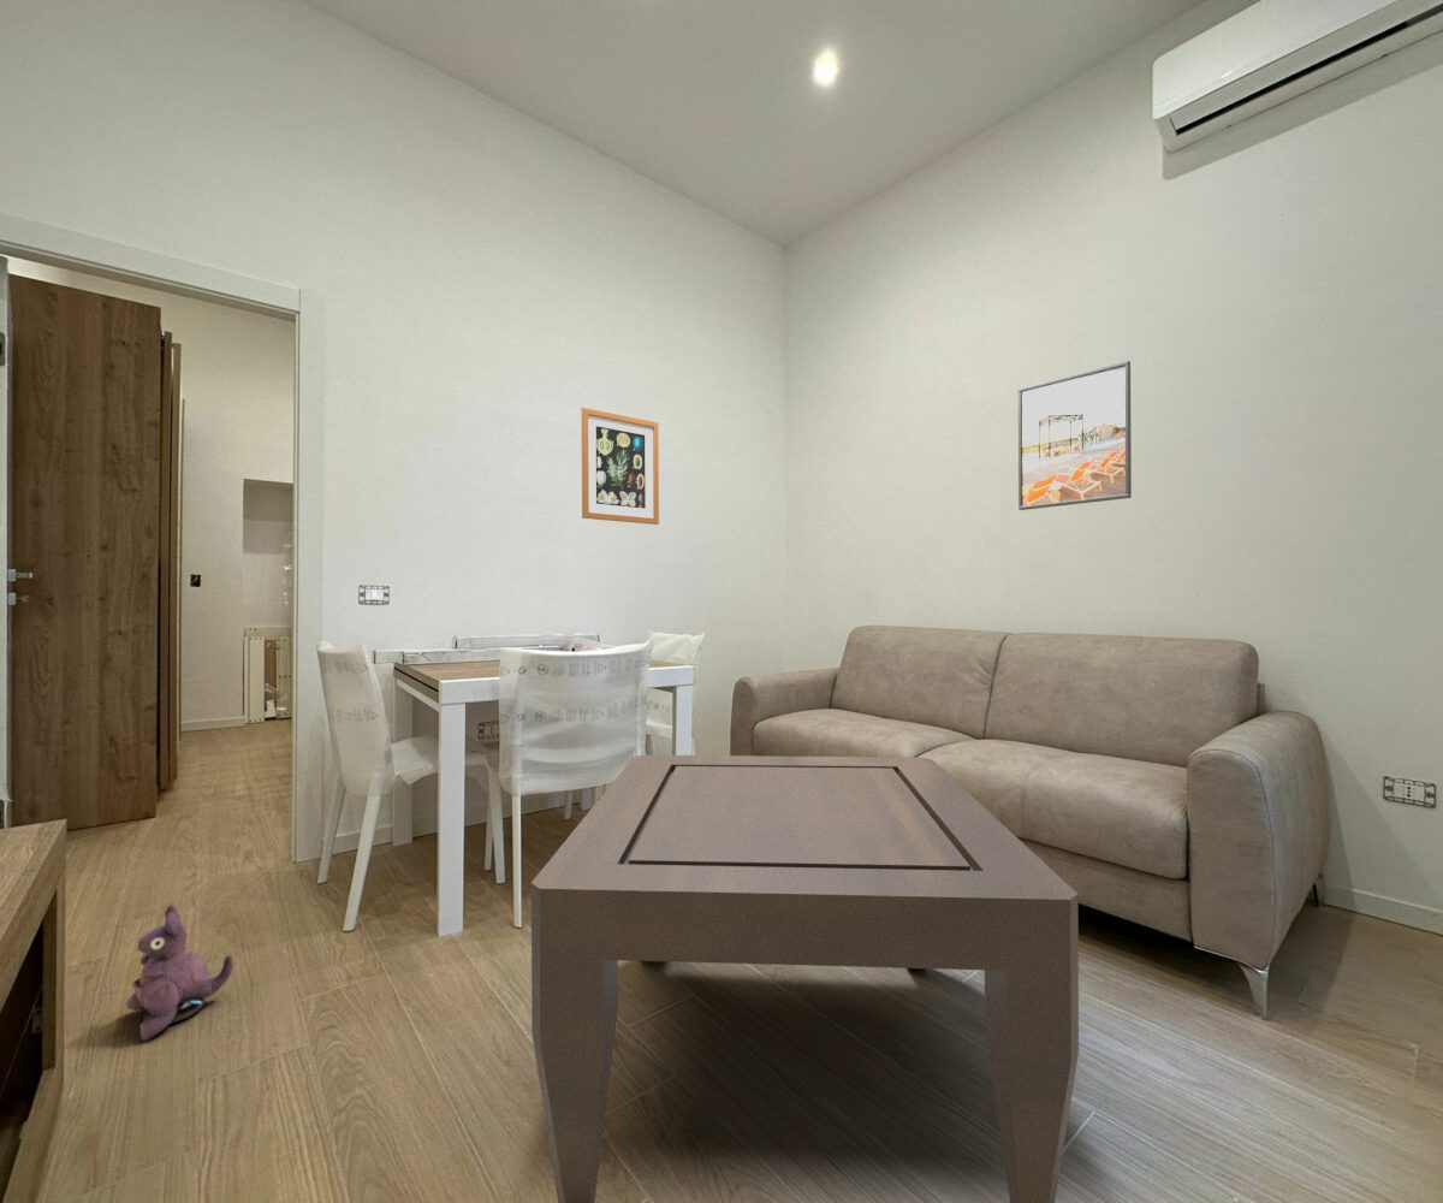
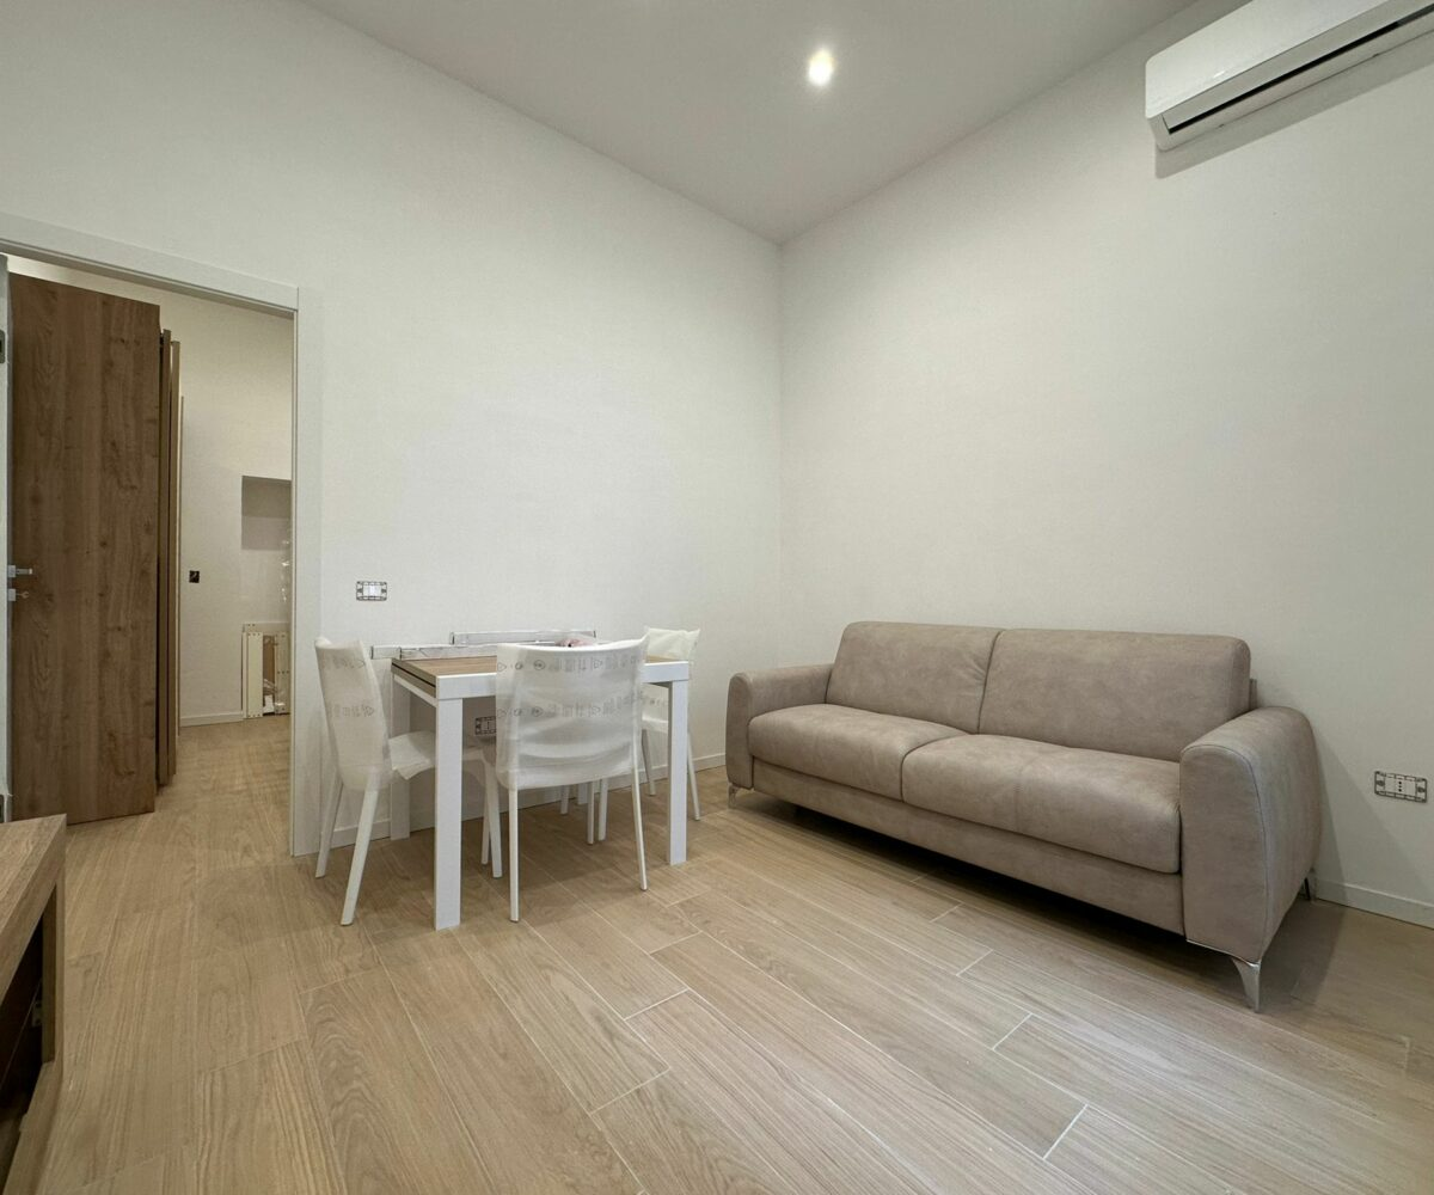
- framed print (1070, 439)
- coffee table (786, 929)
- plush toy (184, 958)
- wall art (622, 468)
